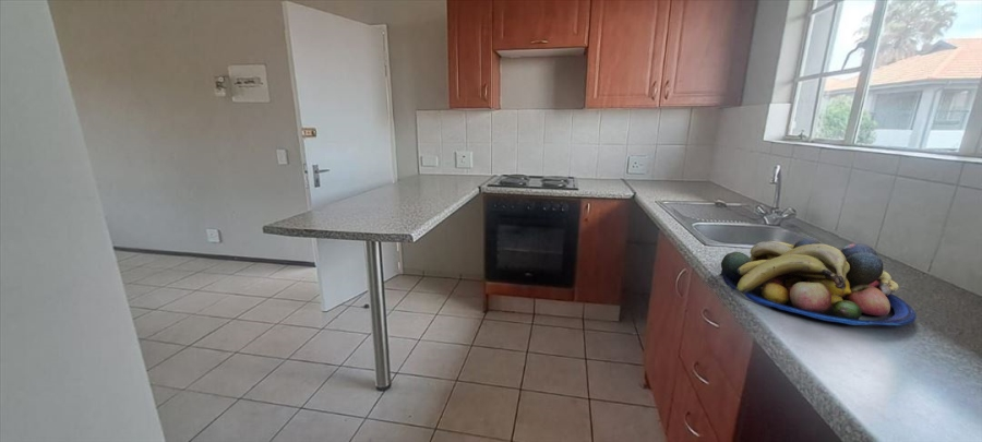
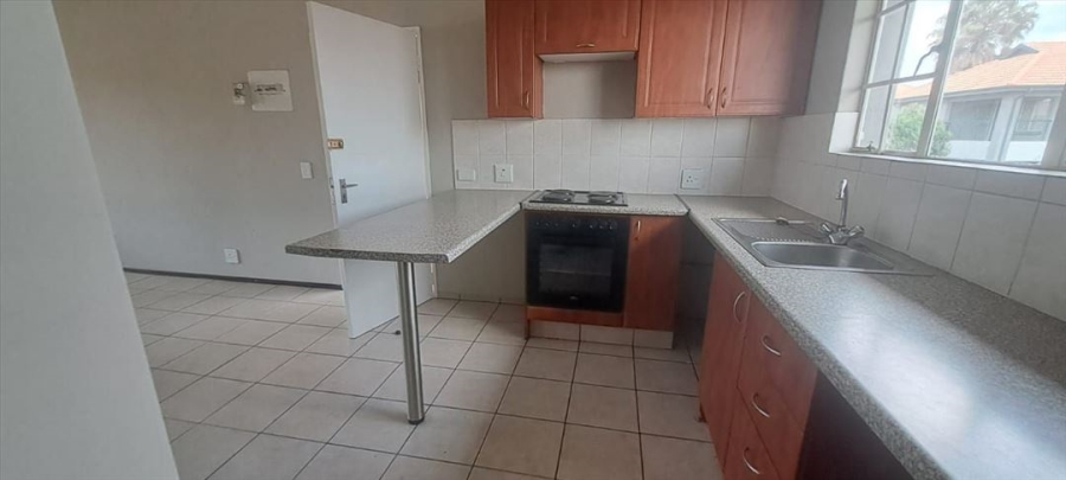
- fruit bowl (812, 266)
